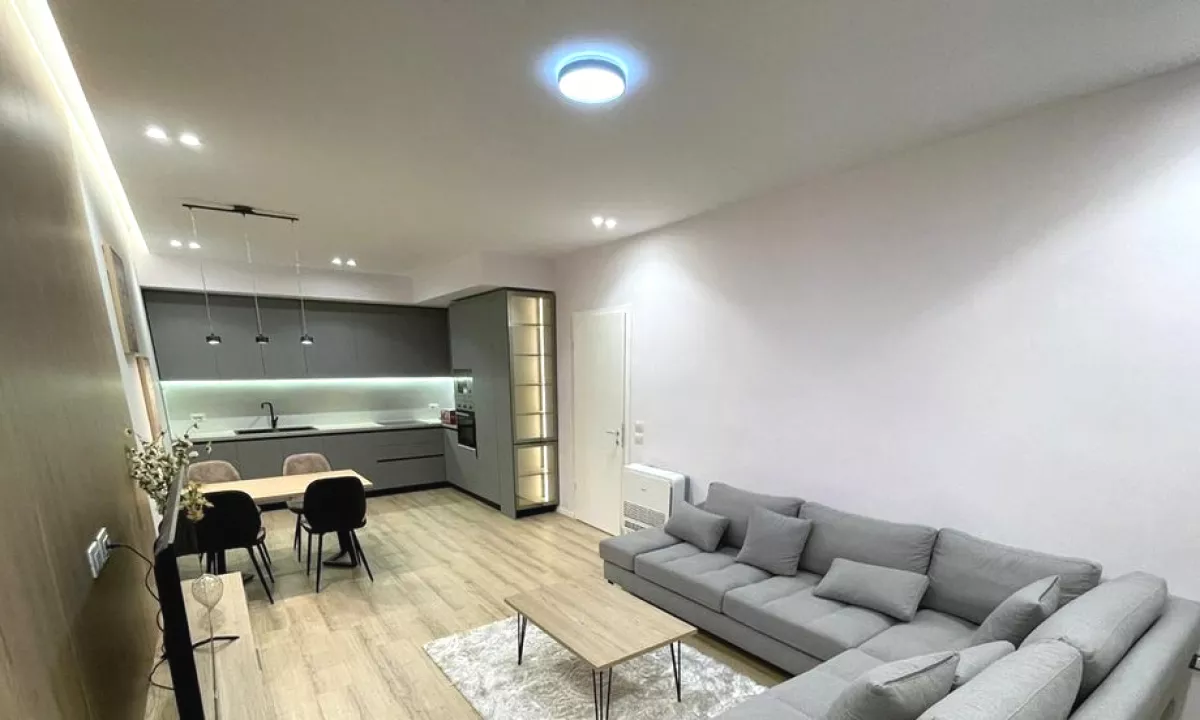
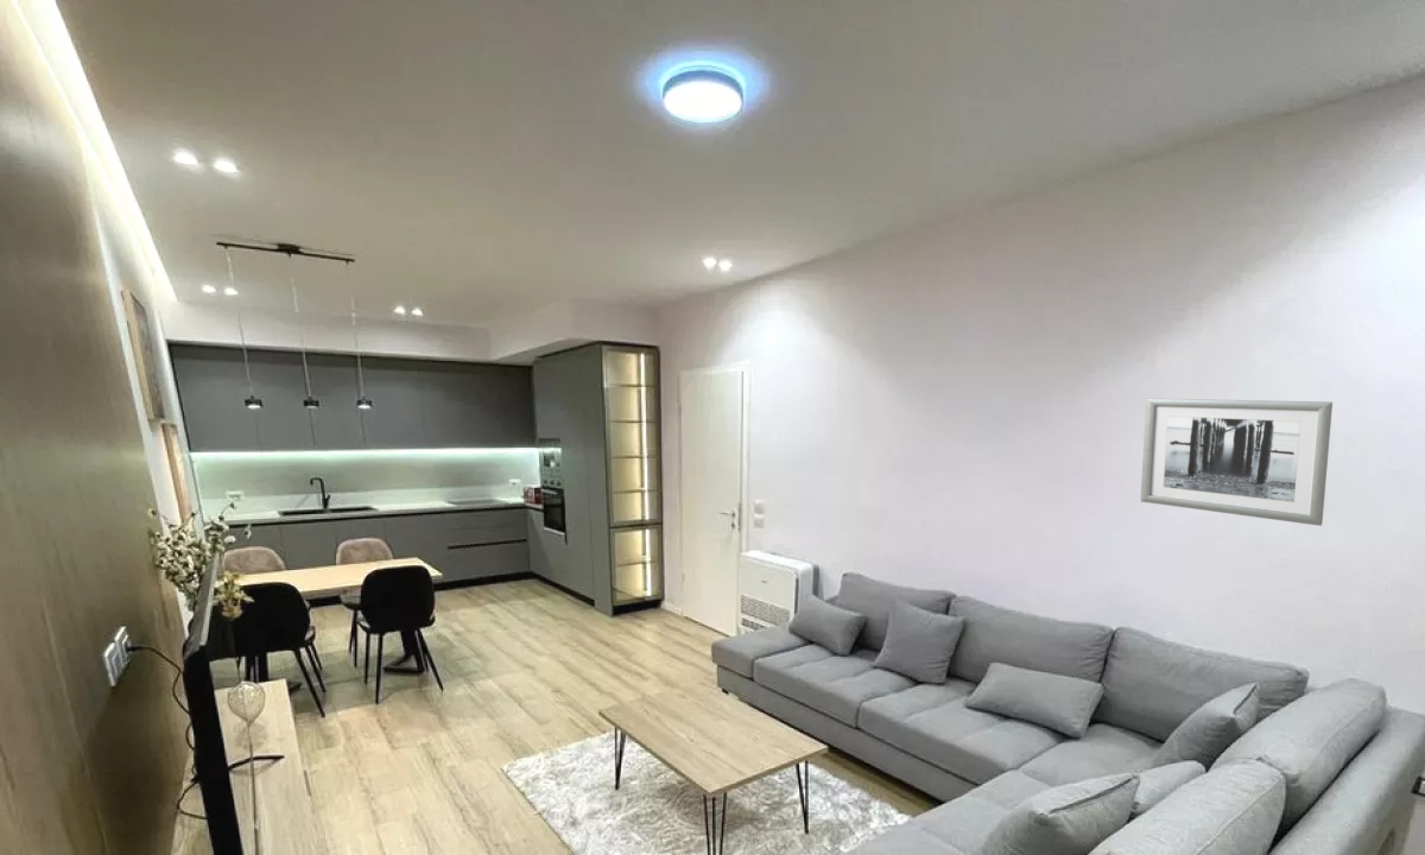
+ wall art (1227, 456)
